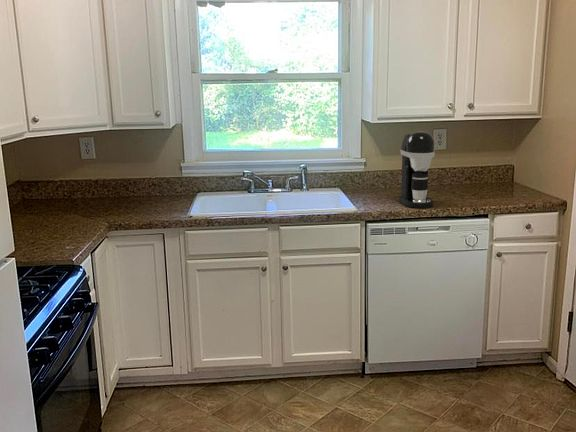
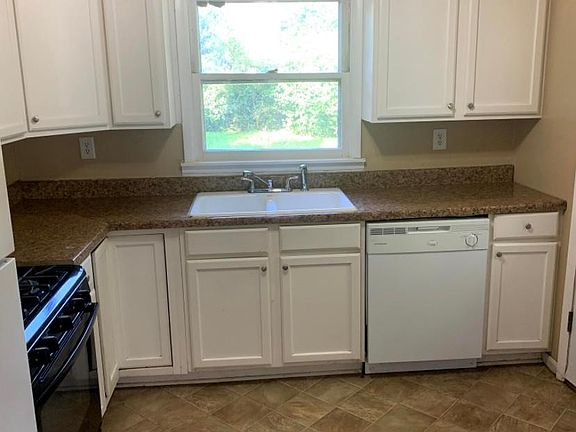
- coffee maker (416, 167)
